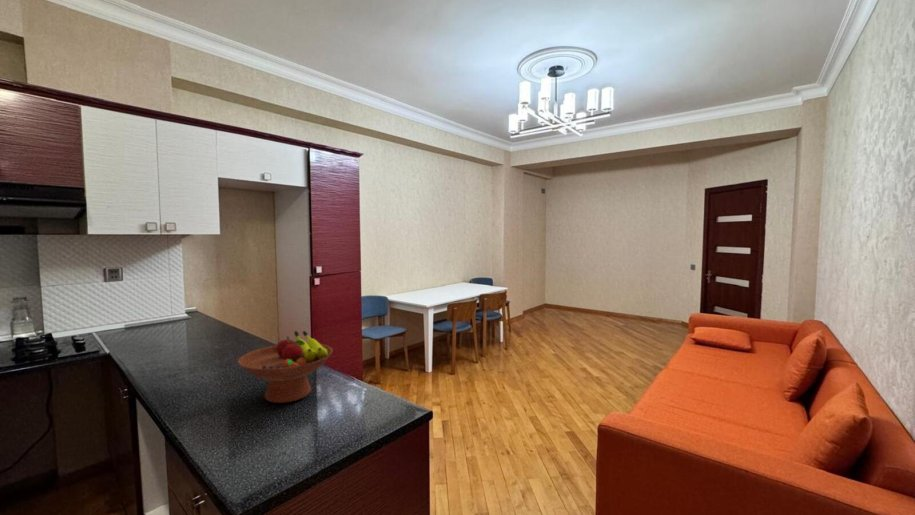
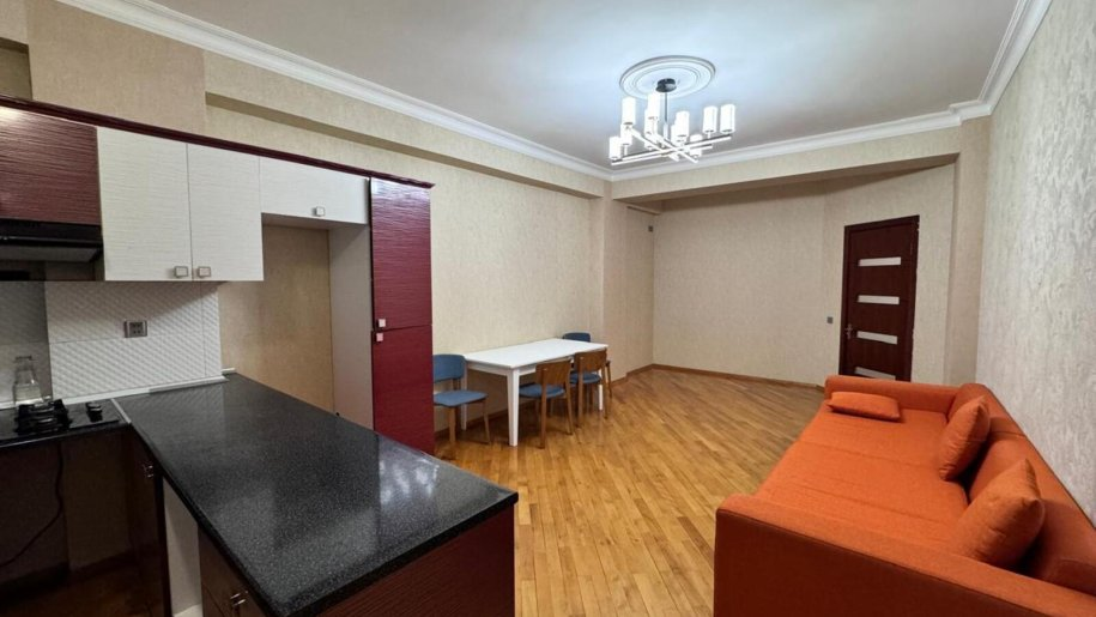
- fruit bowl (287, 366)
